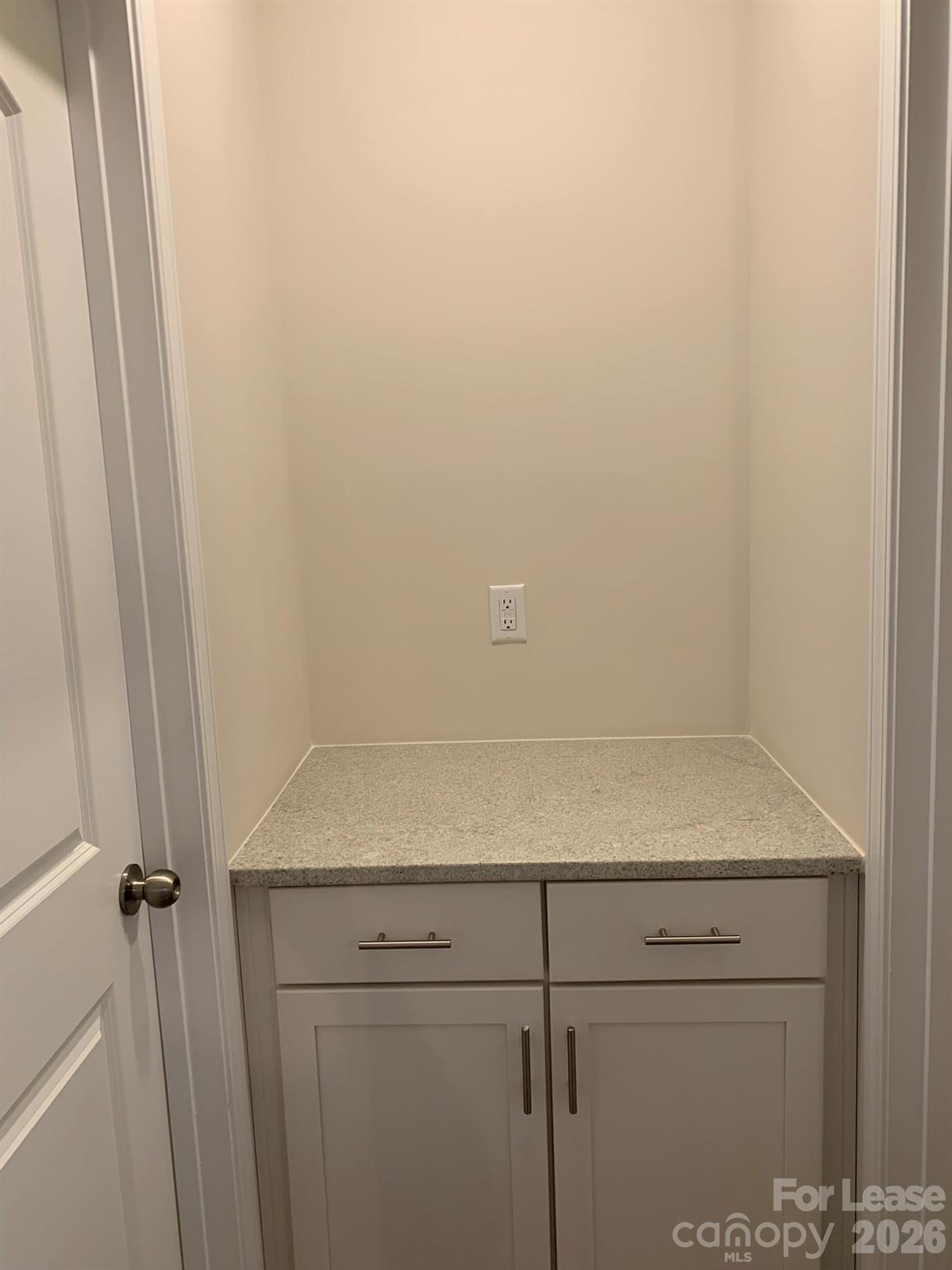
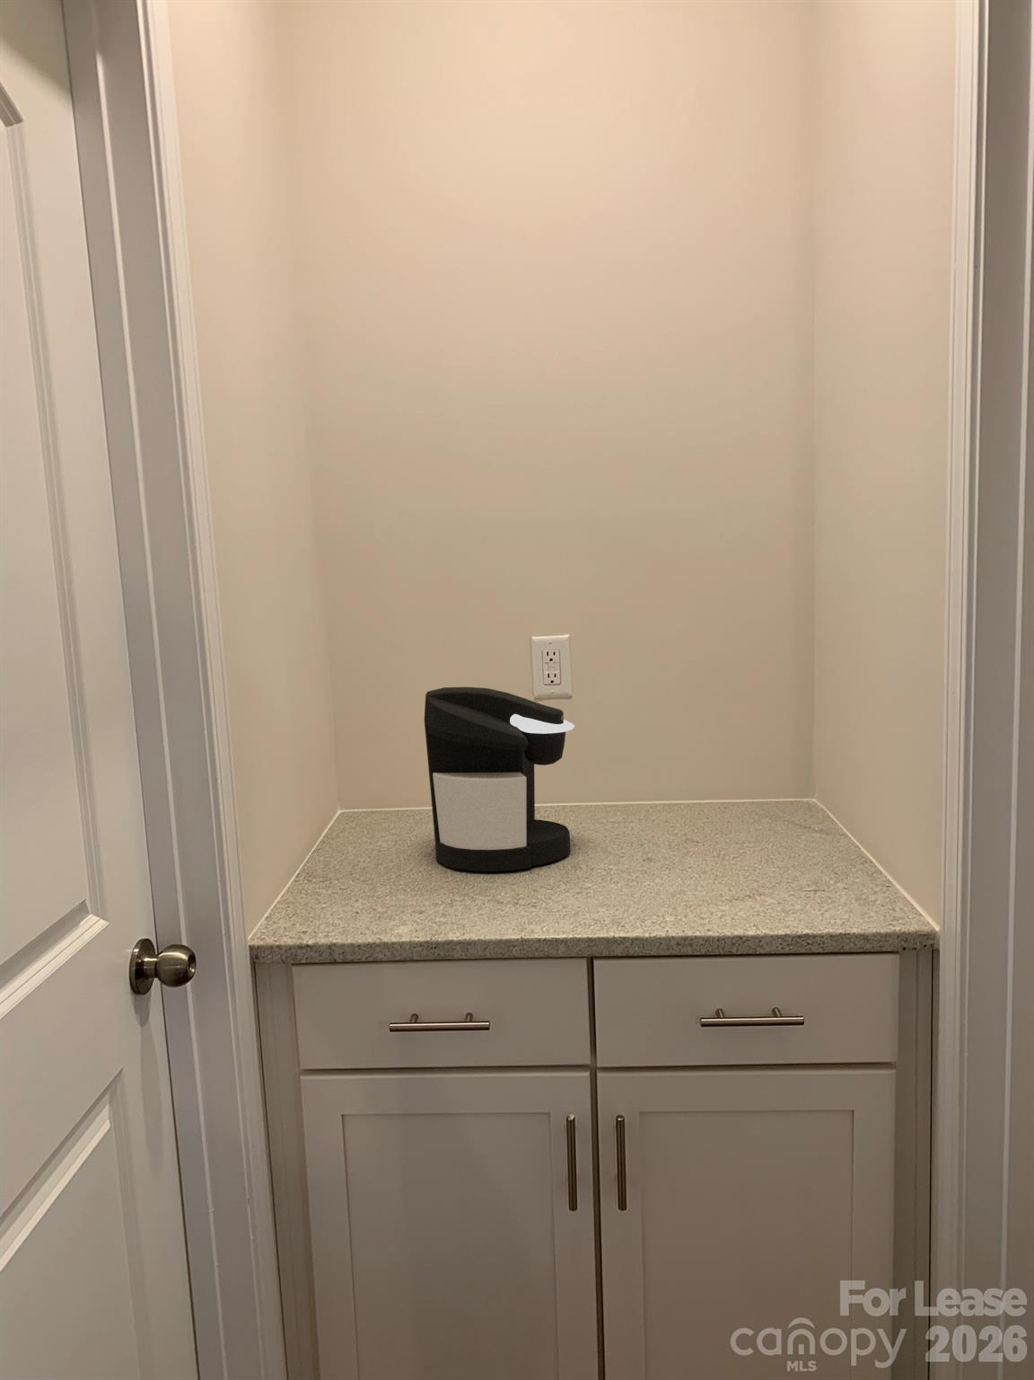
+ coffee maker (502, 770)
